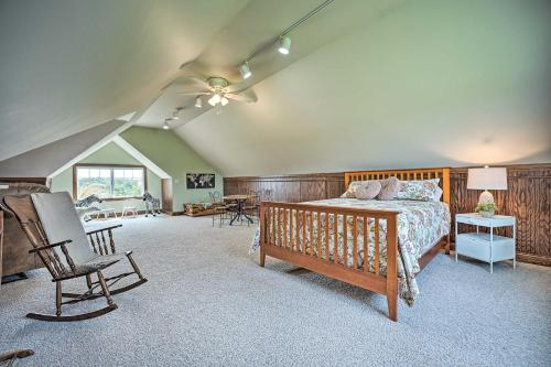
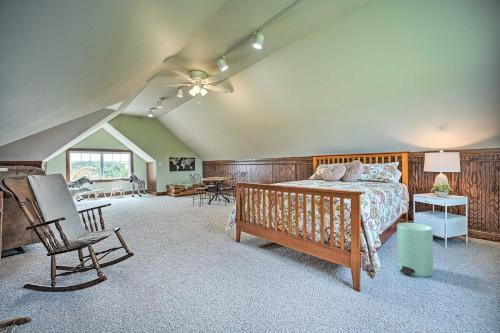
+ trash can (413, 248)
